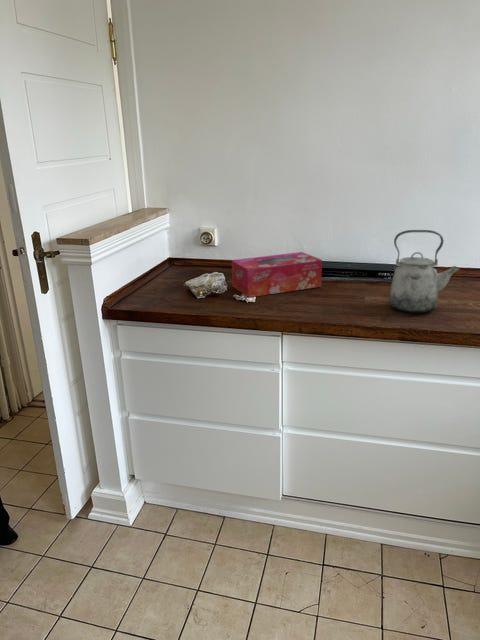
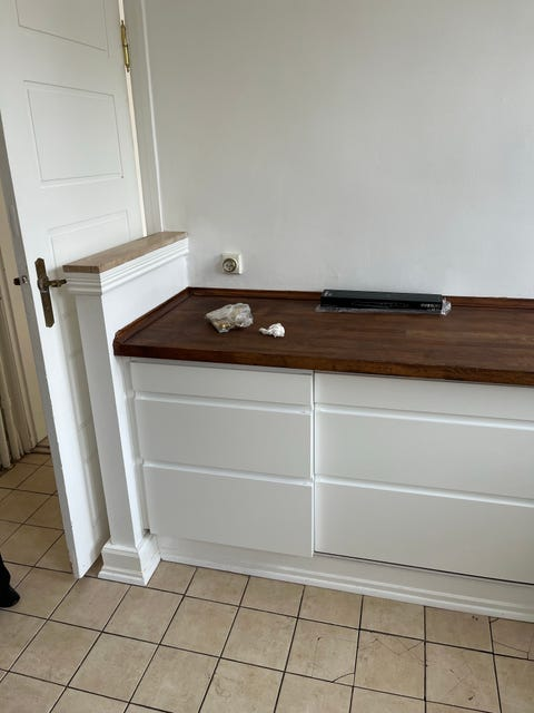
- tissue box (276, 273)
- kettle (425, 270)
